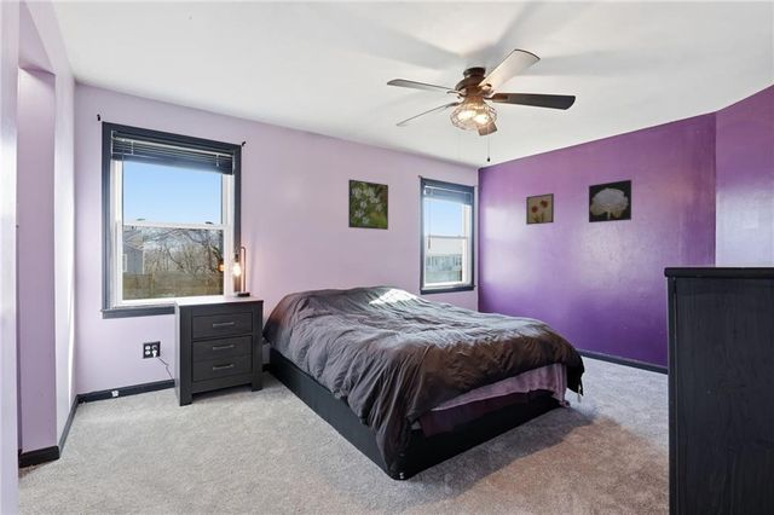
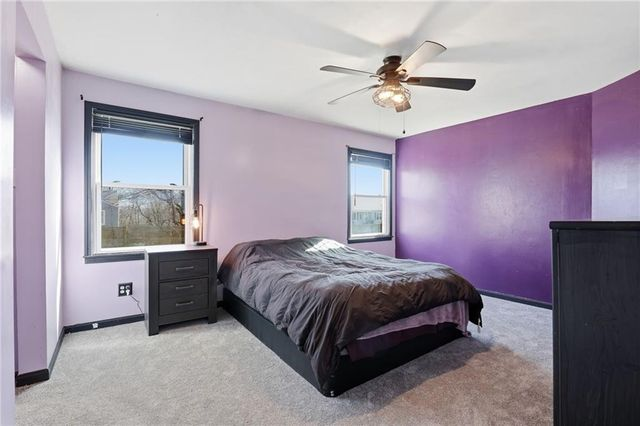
- wall art (539, 209)
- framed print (369, 206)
- wall art (608, 202)
